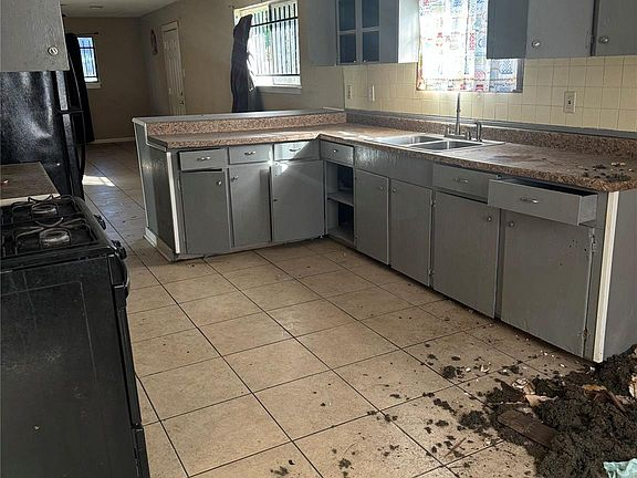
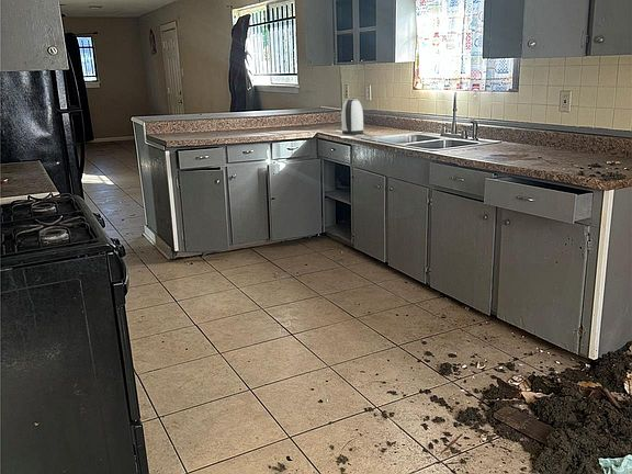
+ kettle (351, 115)
